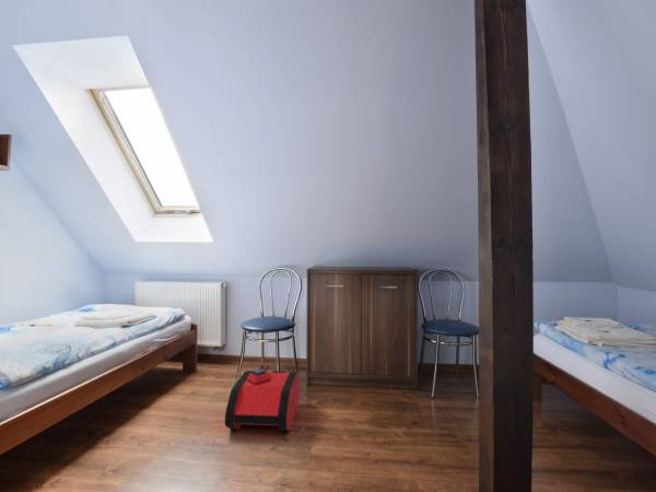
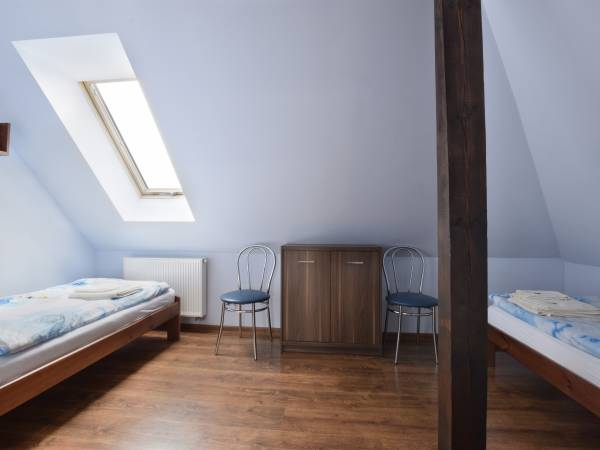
- backpack (266, 395)
